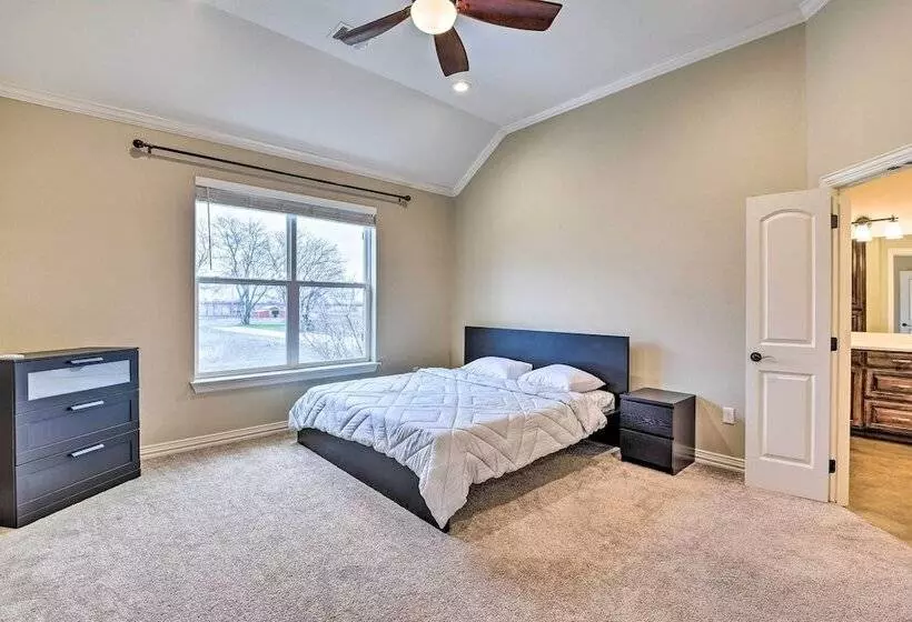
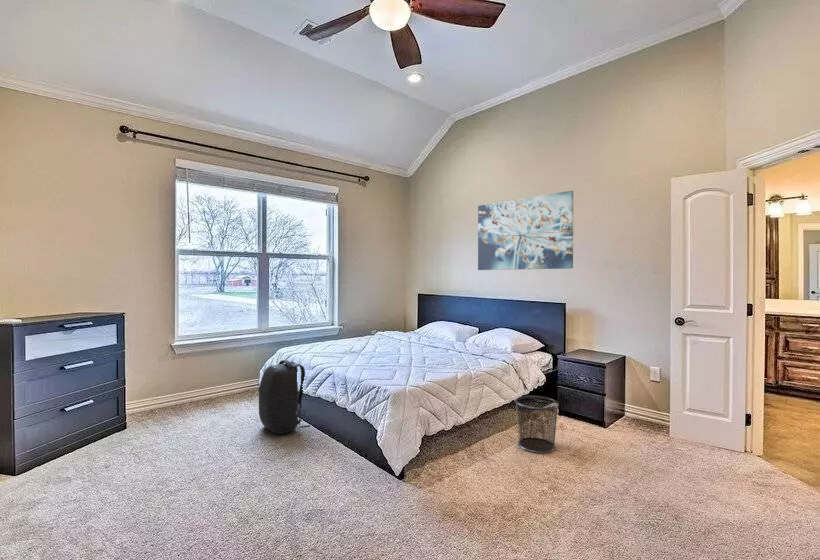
+ waste bin (536, 424)
+ backpack (284, 394)
+ wall art (521, 234)
